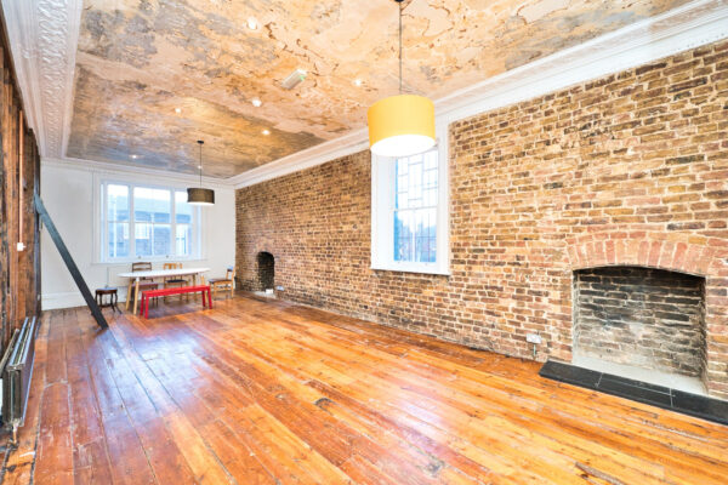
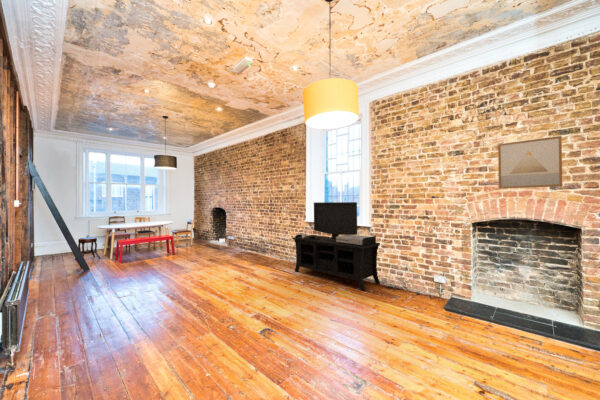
+ wall art (528, 164)
+ media console (332, 239)
